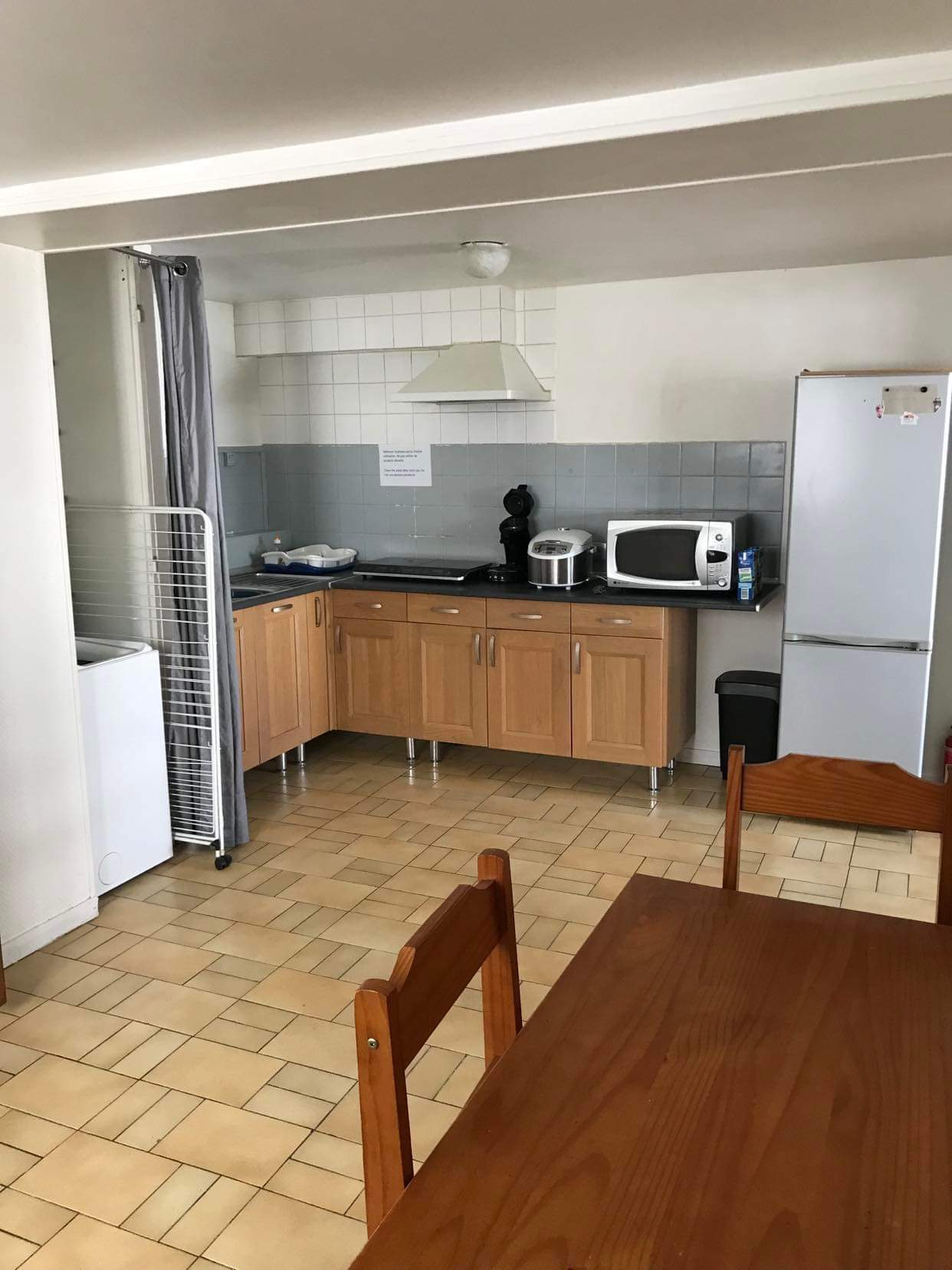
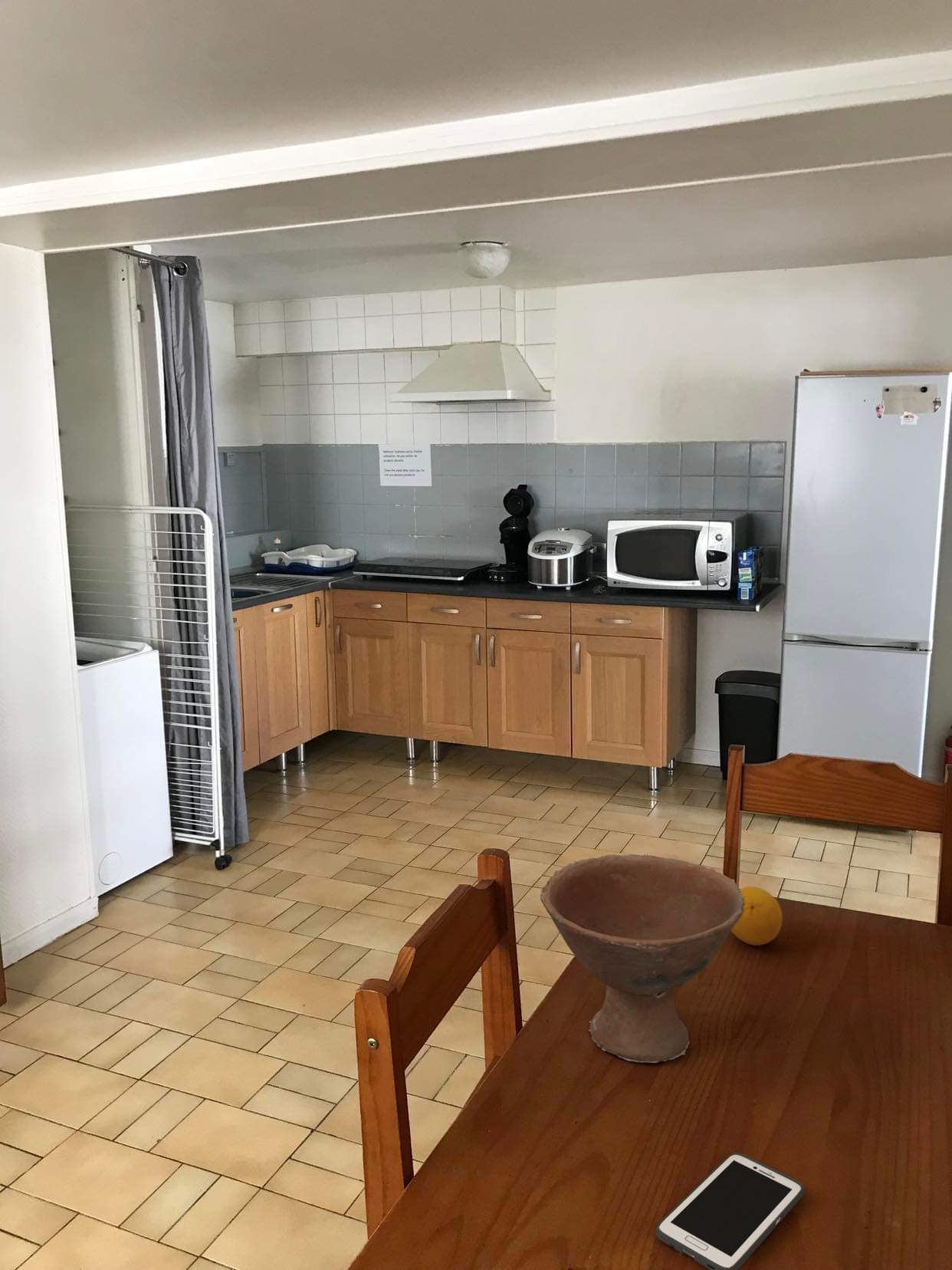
+ cell phone (731, 1210)
+ fruit (753, 915)
+ bowl (644, 959)
